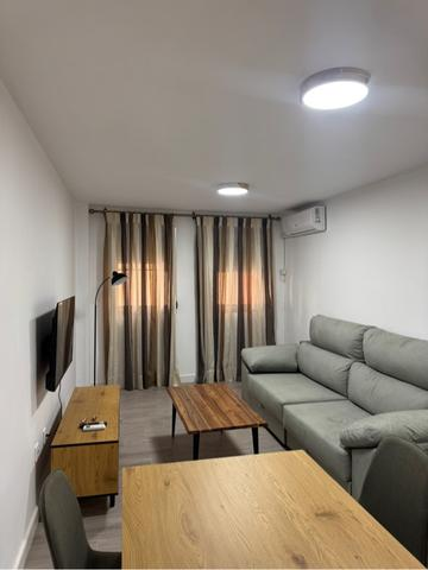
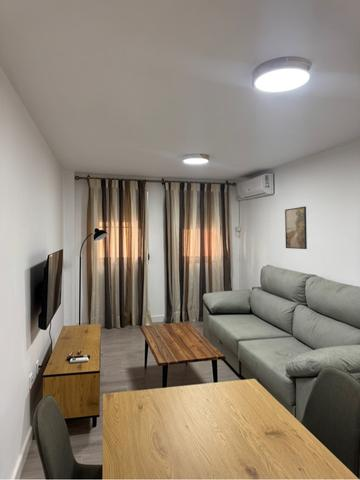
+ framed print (295, 228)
